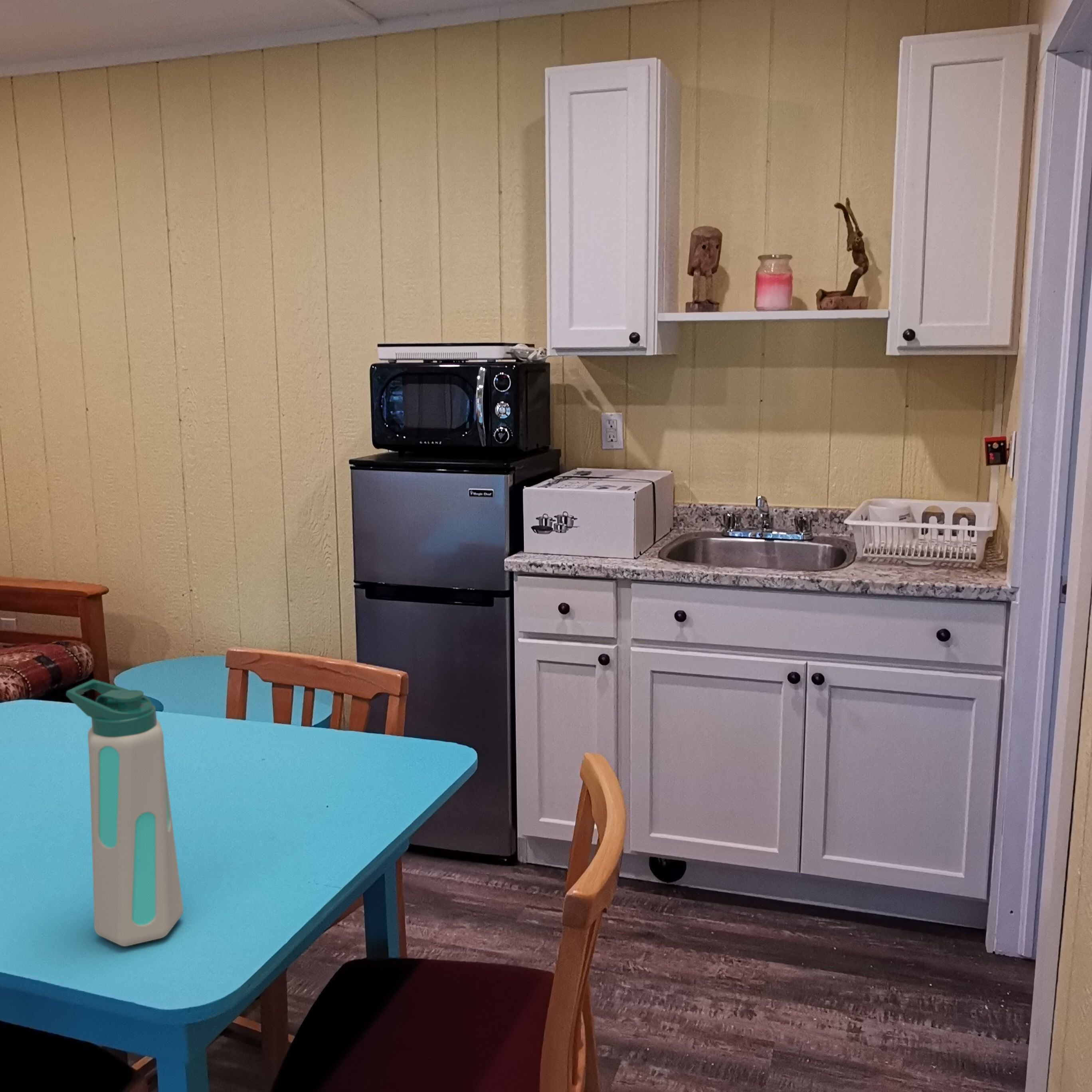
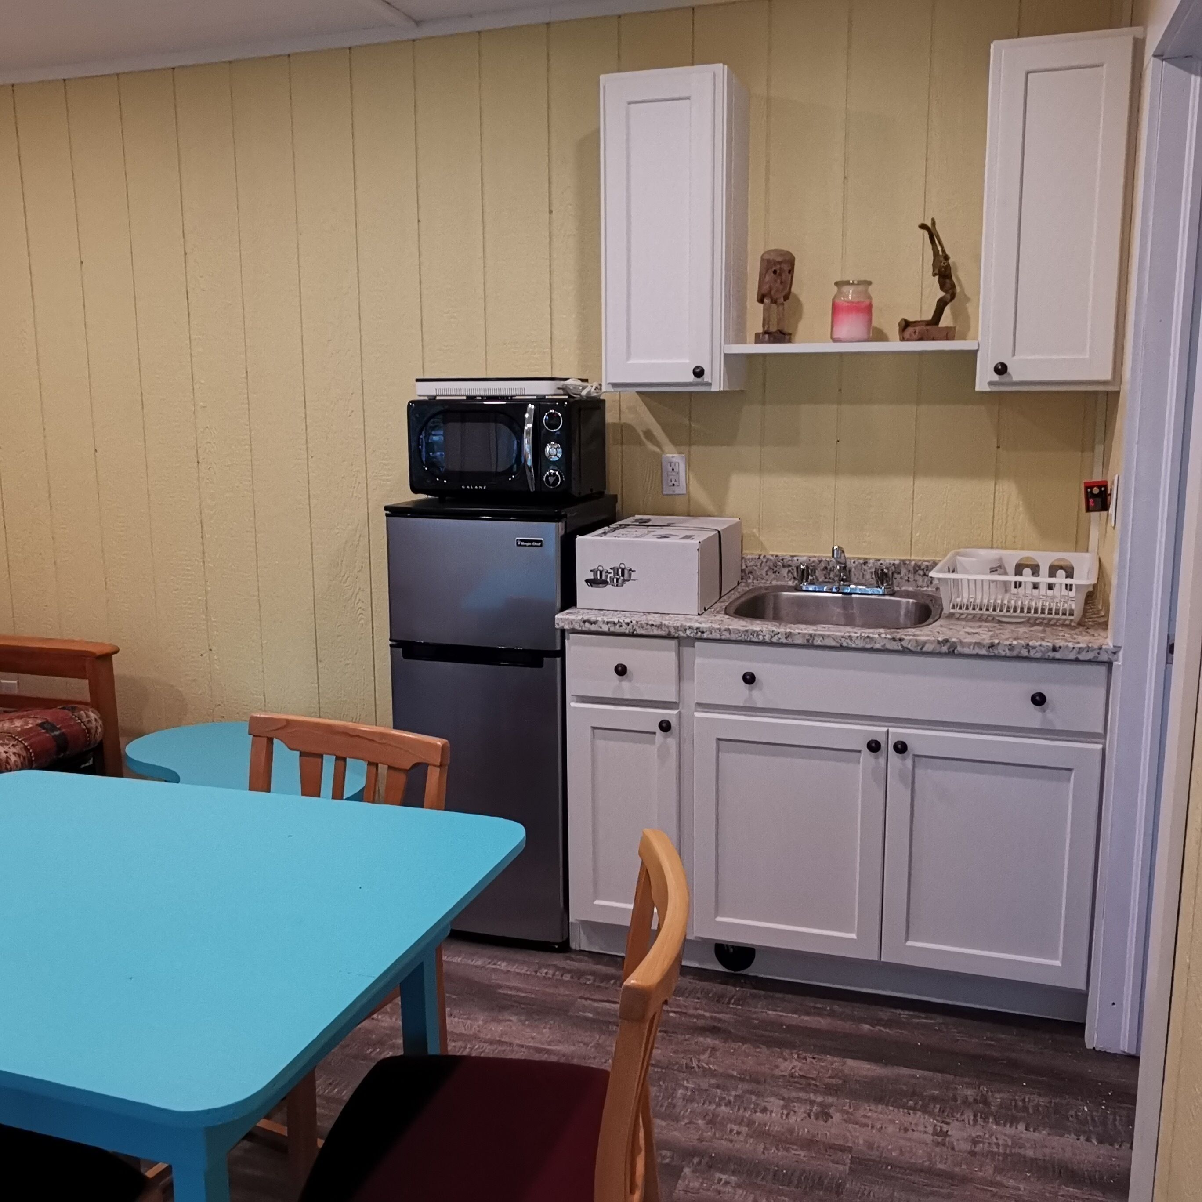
- water bottle (125, 811)
